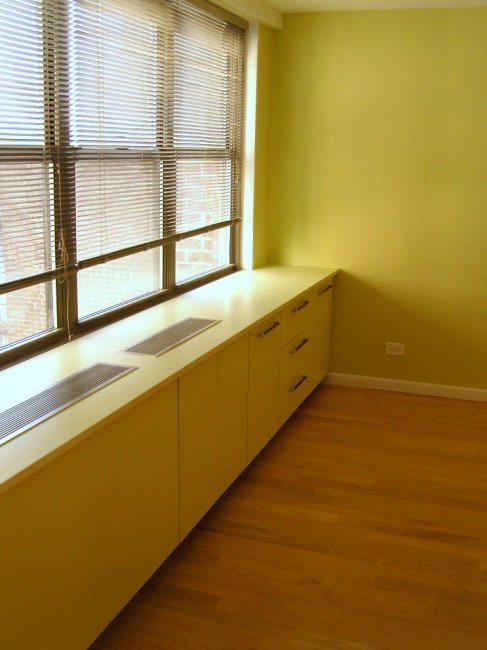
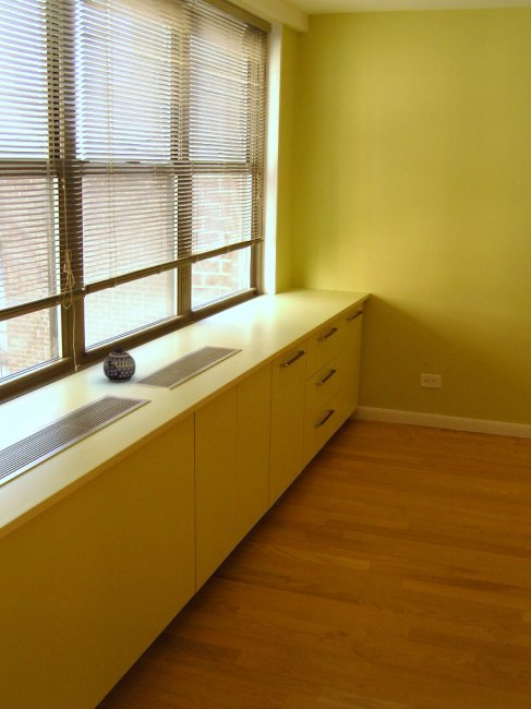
+ teapot (119, 363)
